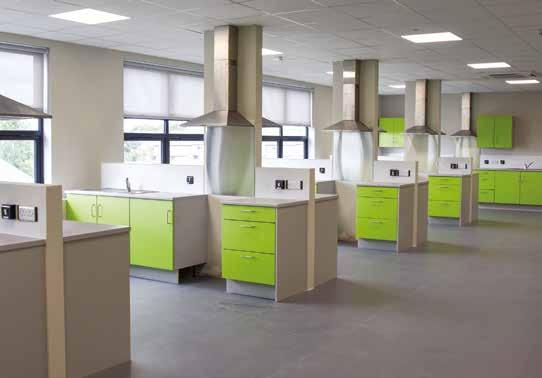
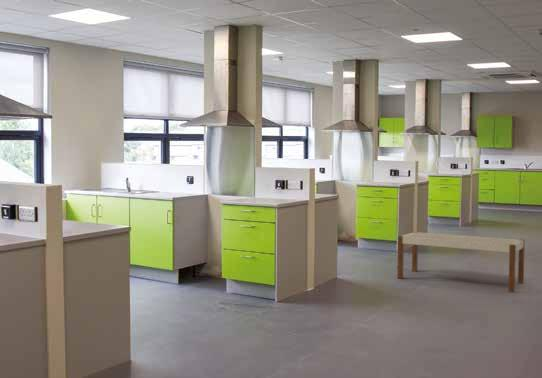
+ bench (462, 248)
